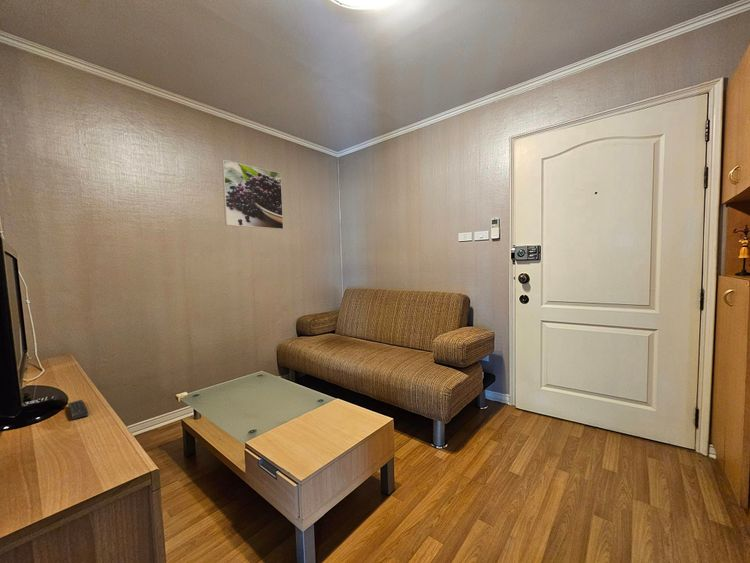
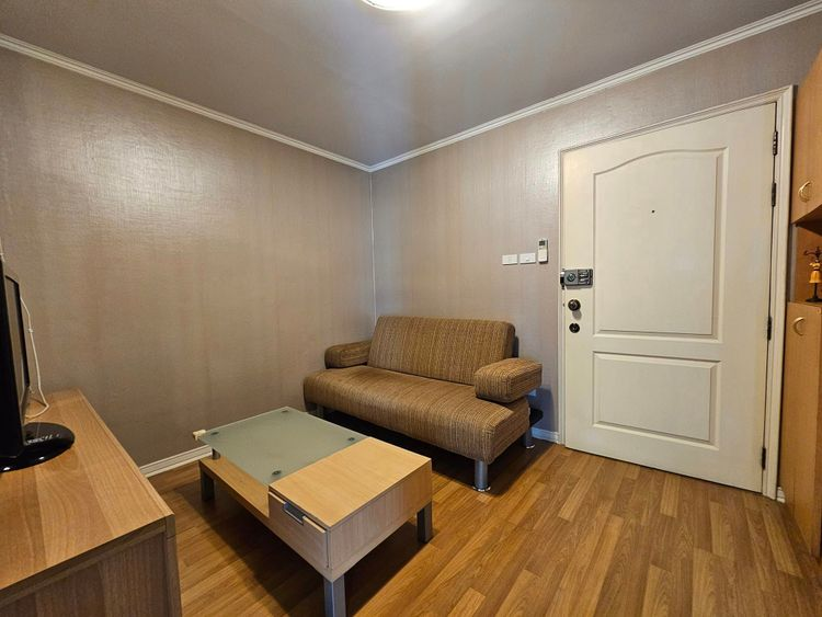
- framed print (254, 197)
- remote control (77, 407)
